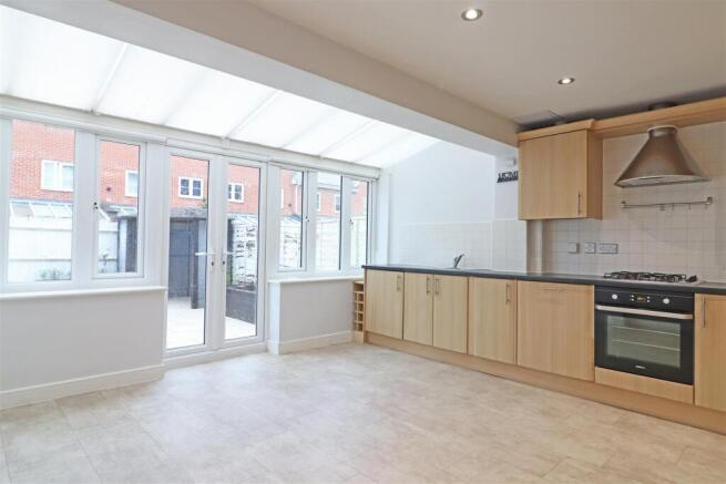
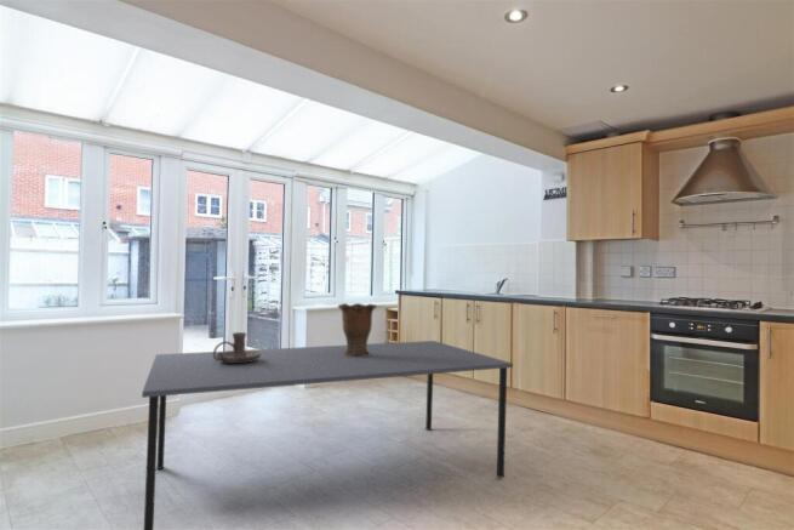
+ candle holder (235, 347)
+ vase (356, 329)
+ dining table (324, 382)
